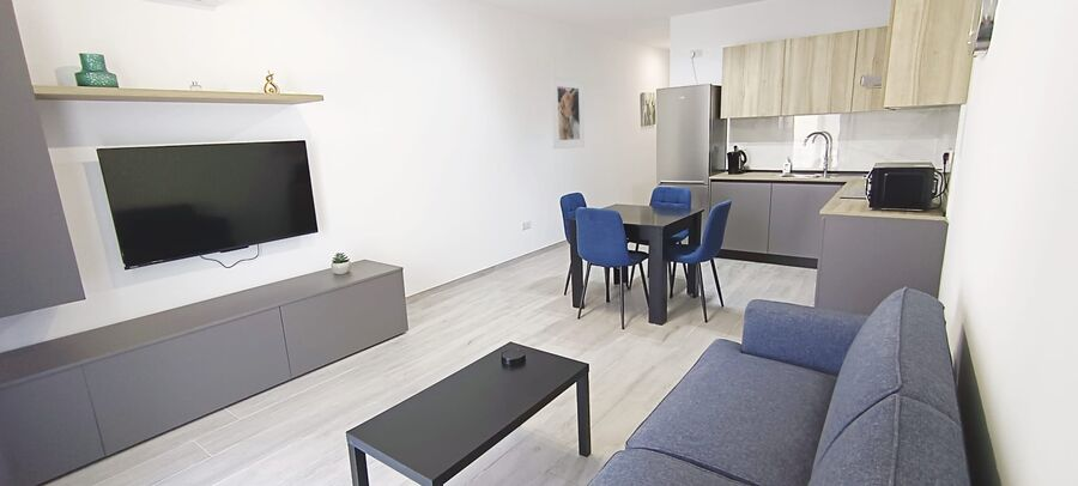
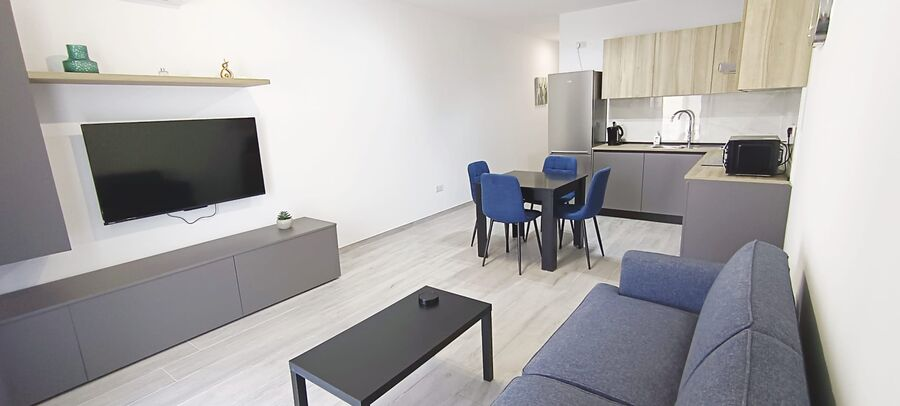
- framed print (568, 114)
